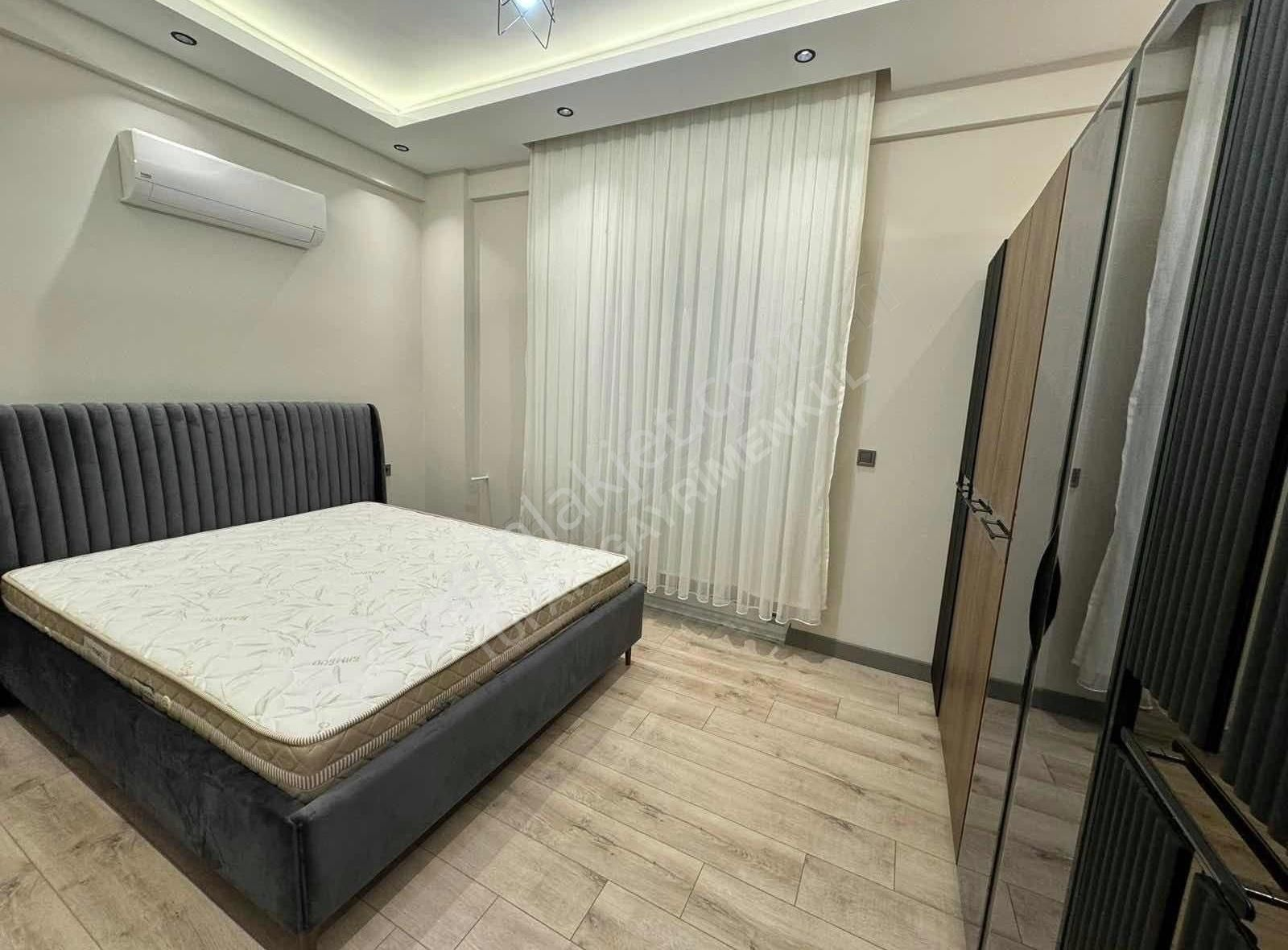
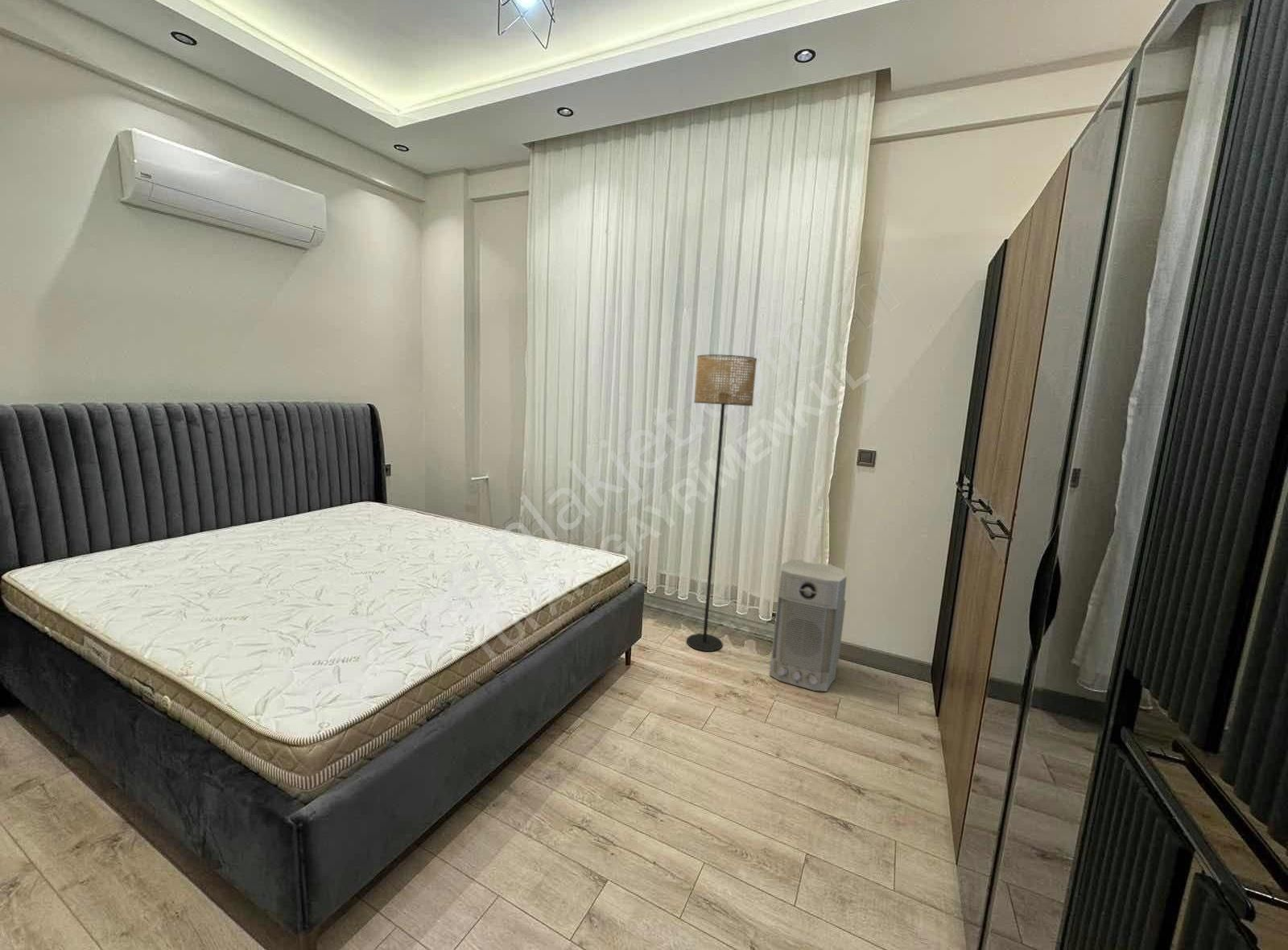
+ floor lamp (715, 506)
+ air purifier (807, 620)
